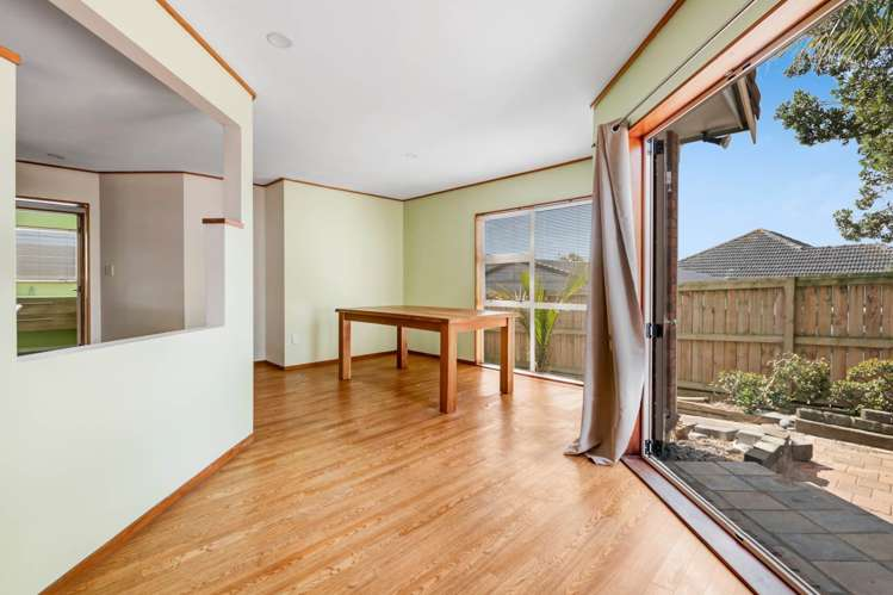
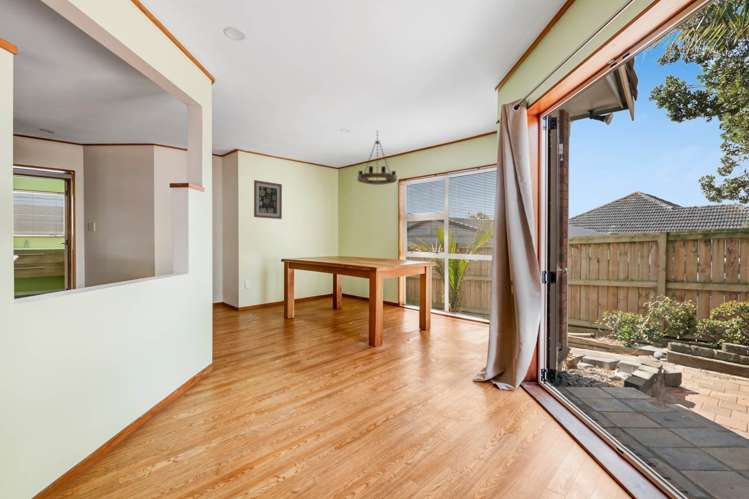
+ wall art (268, 200)
+ chandelier (377, 154)
